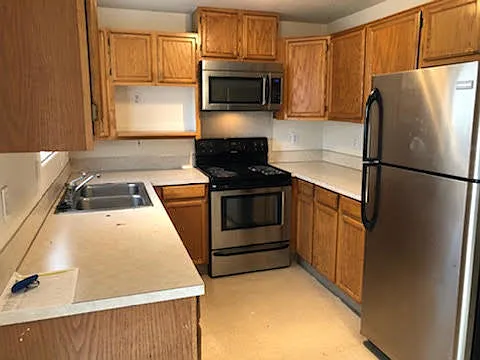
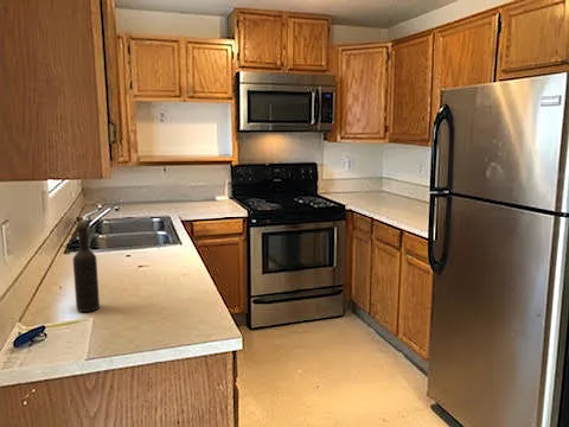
+ wine bottle (84, 266)
